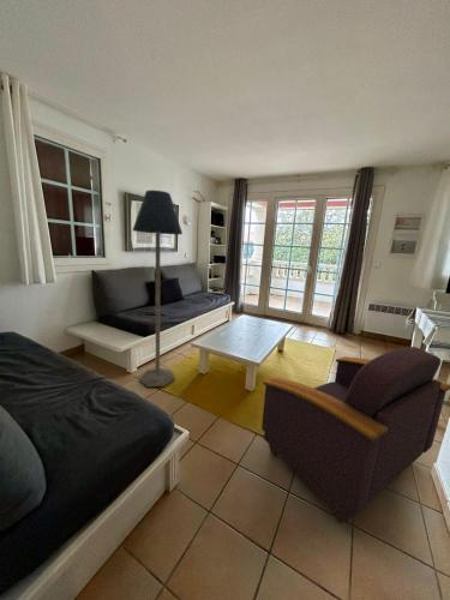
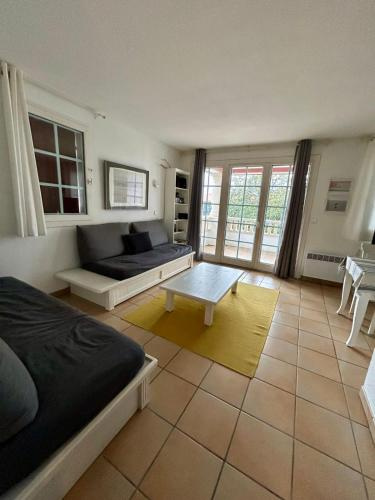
- floor lamp (157, 292)
- armchair (350, 401)
